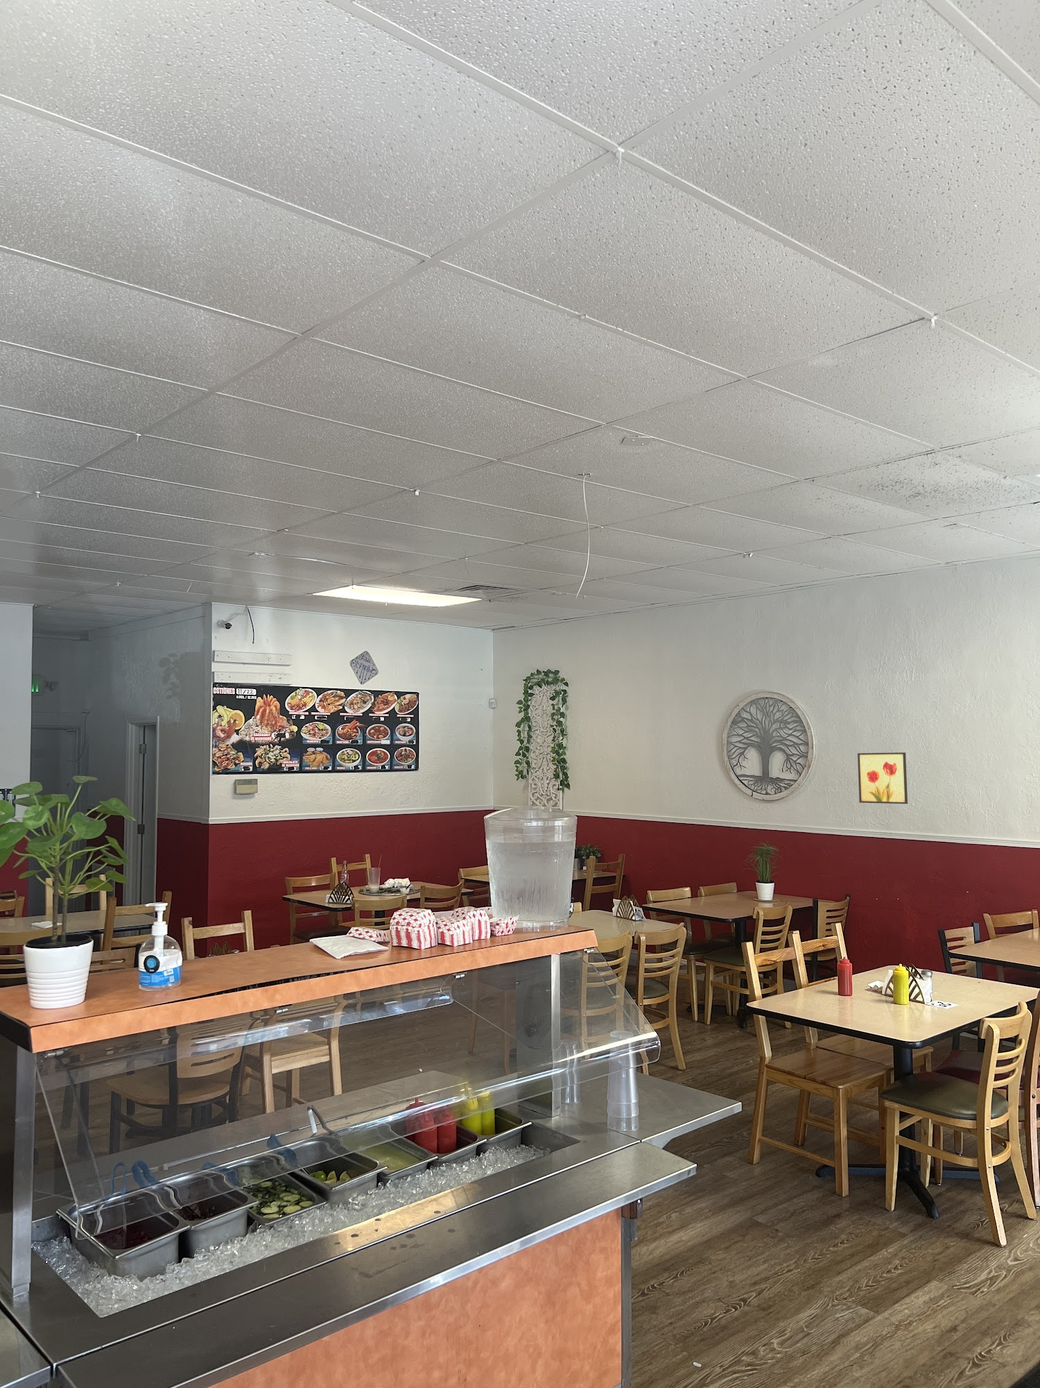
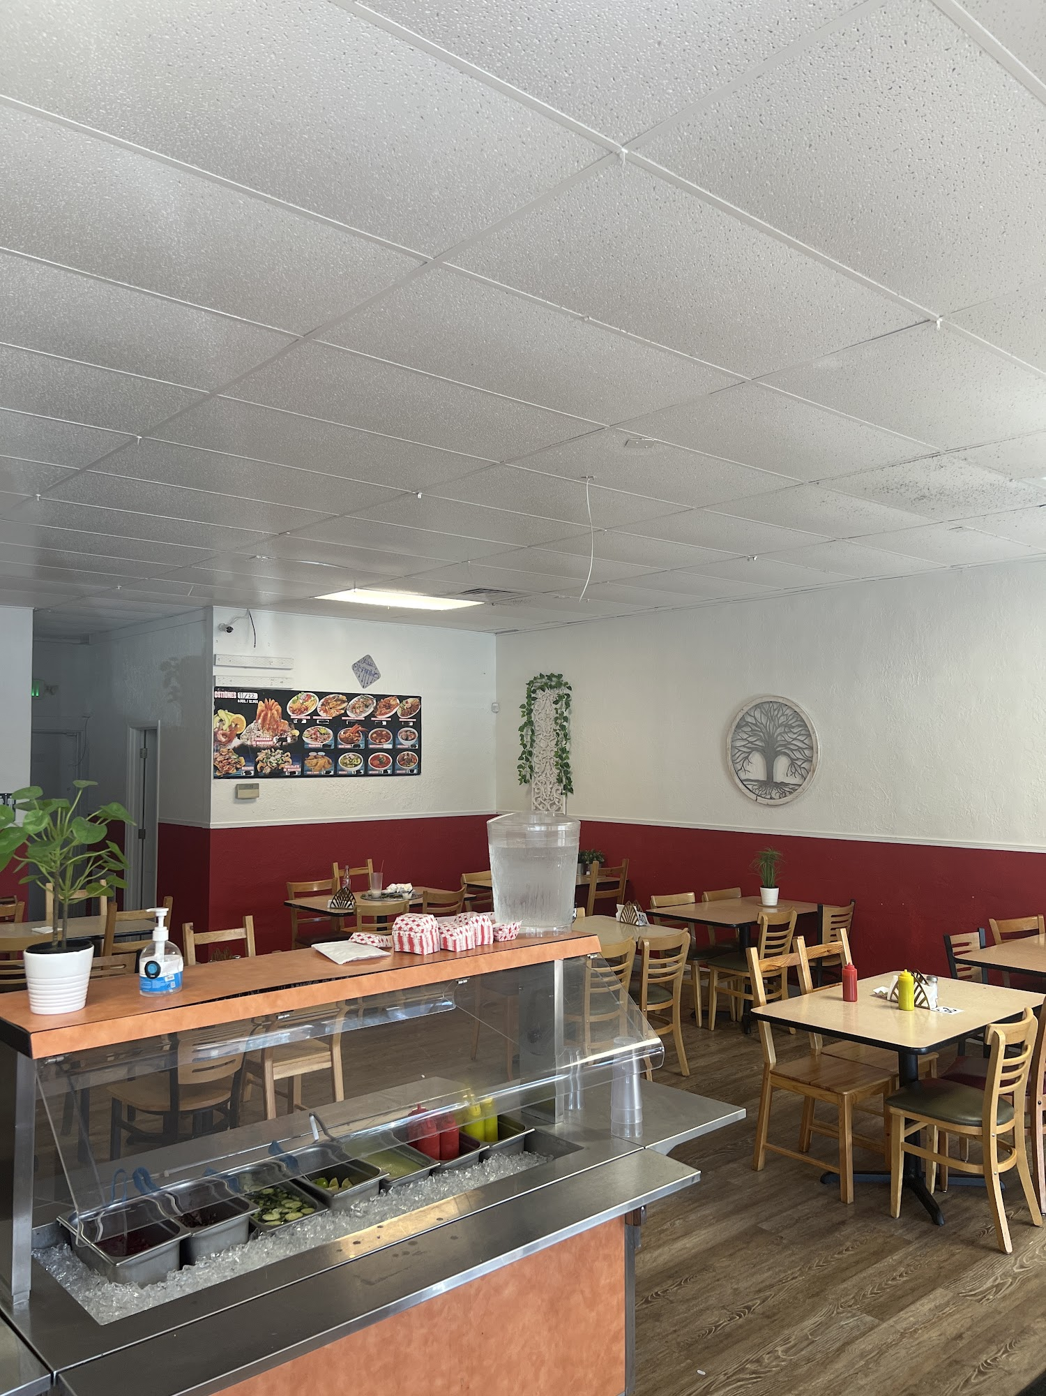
- wall art (883, 777)
